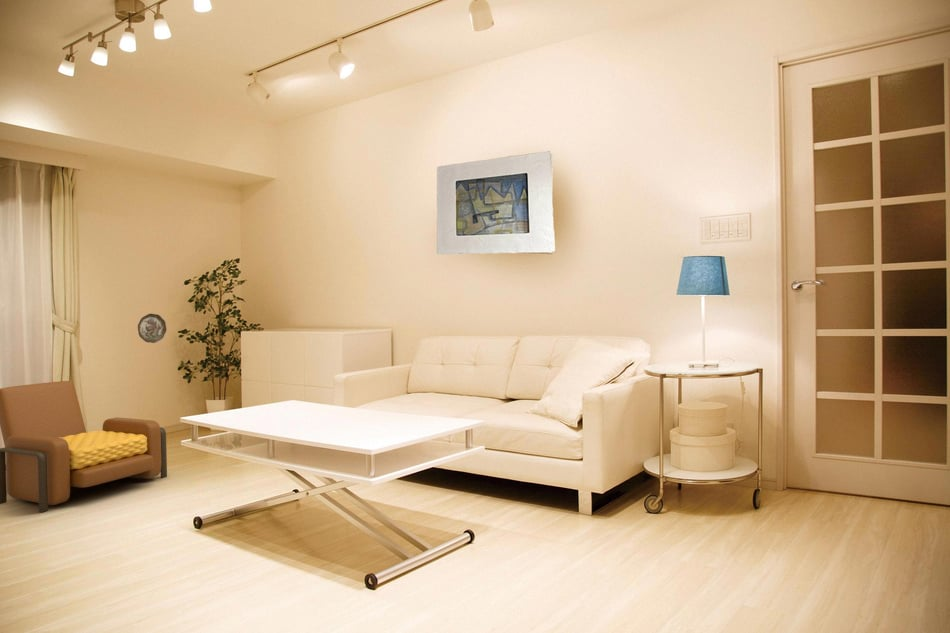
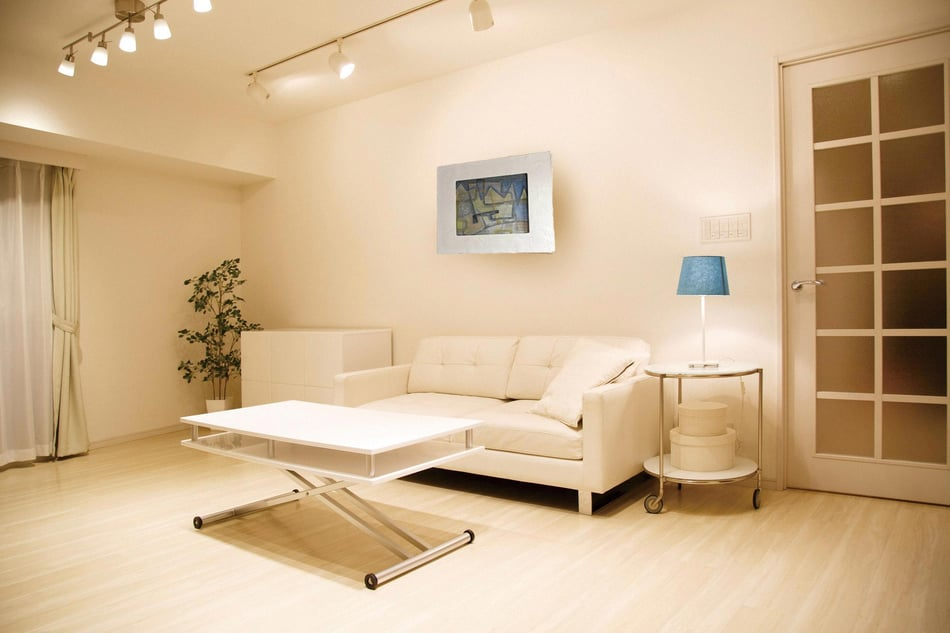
- decorative plate (151, 328)
- armchair (74, 436)
